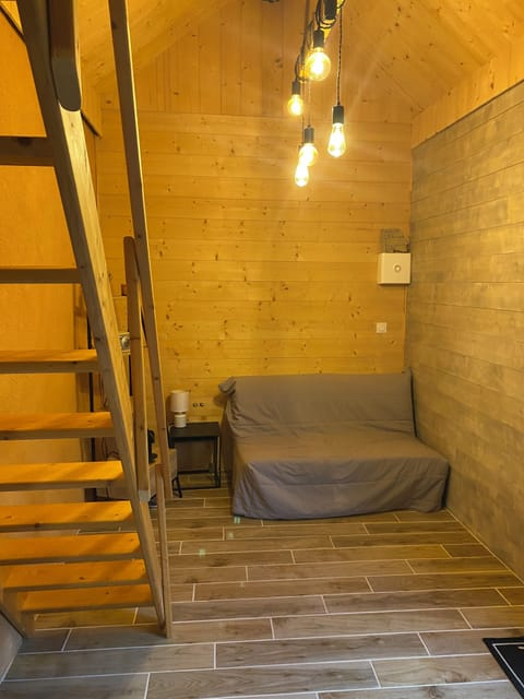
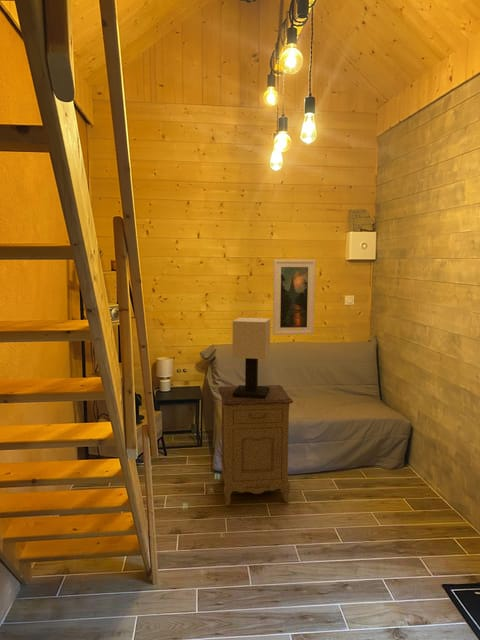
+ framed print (293, 297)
+ nightstand (254, 444)
+ table lamp (251, 356)
